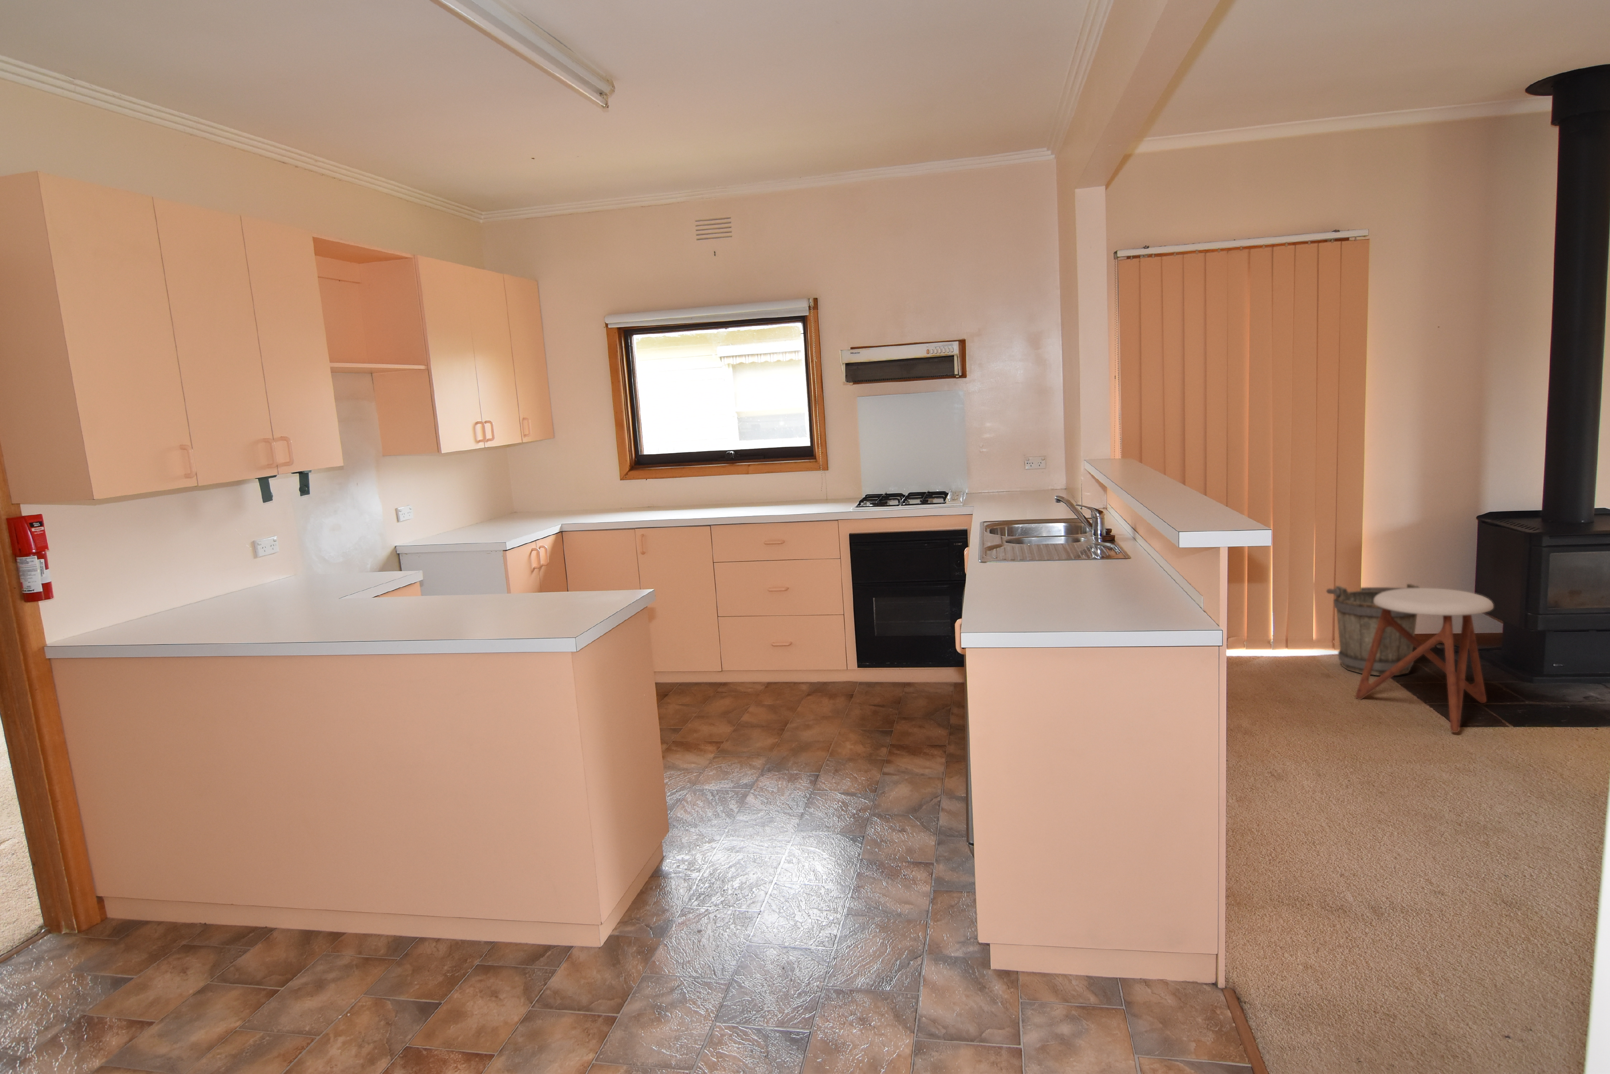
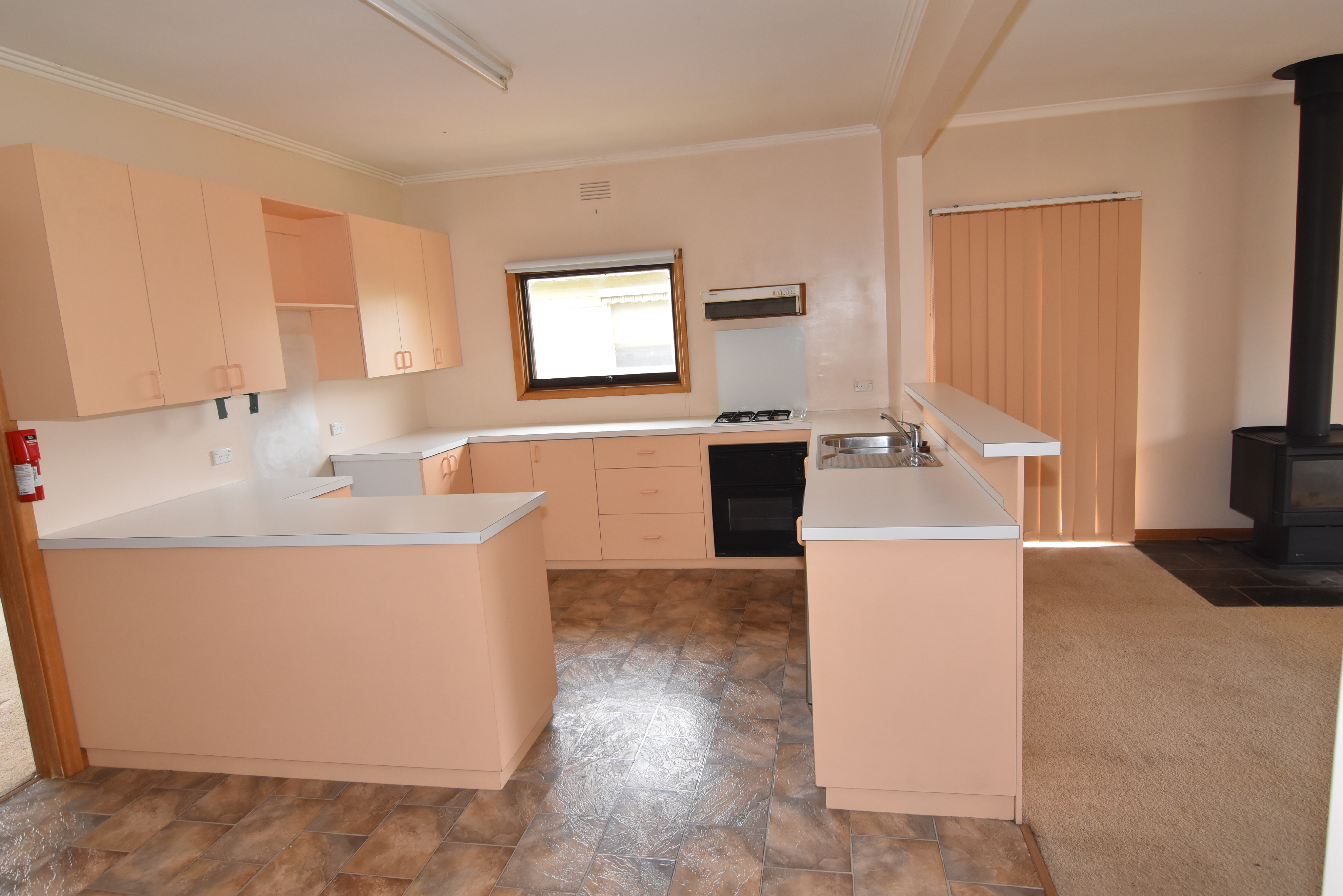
- bucket (1369, 623)
- stool (1436, 656)
